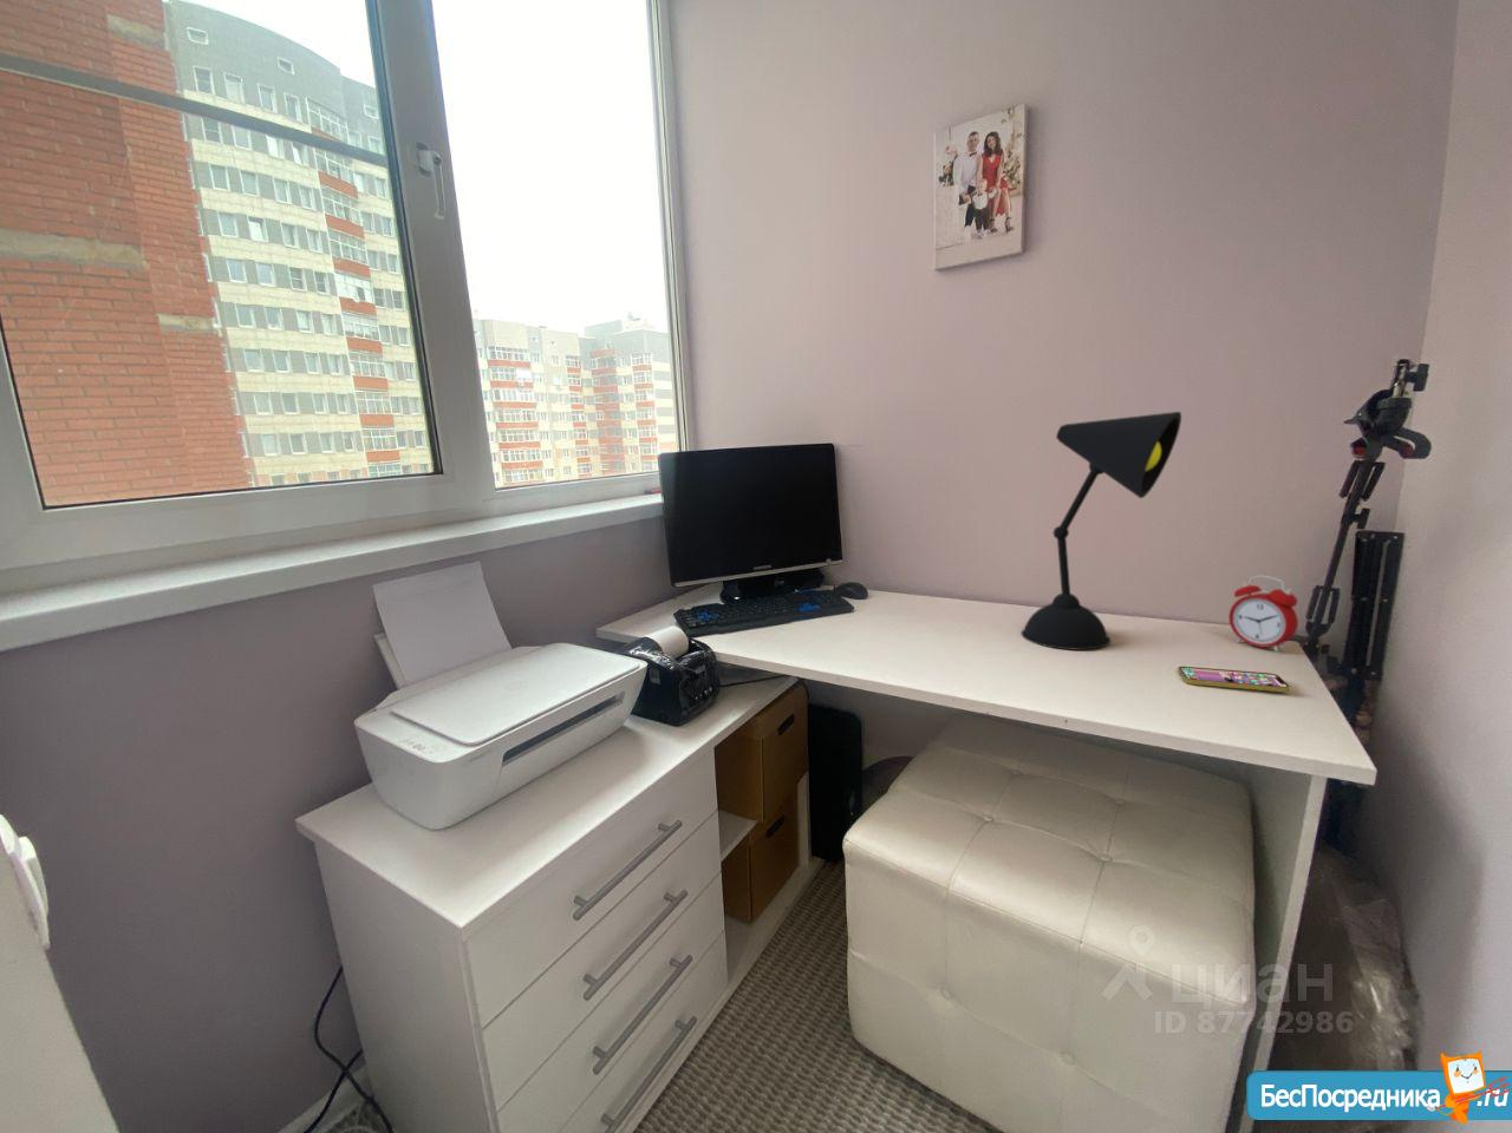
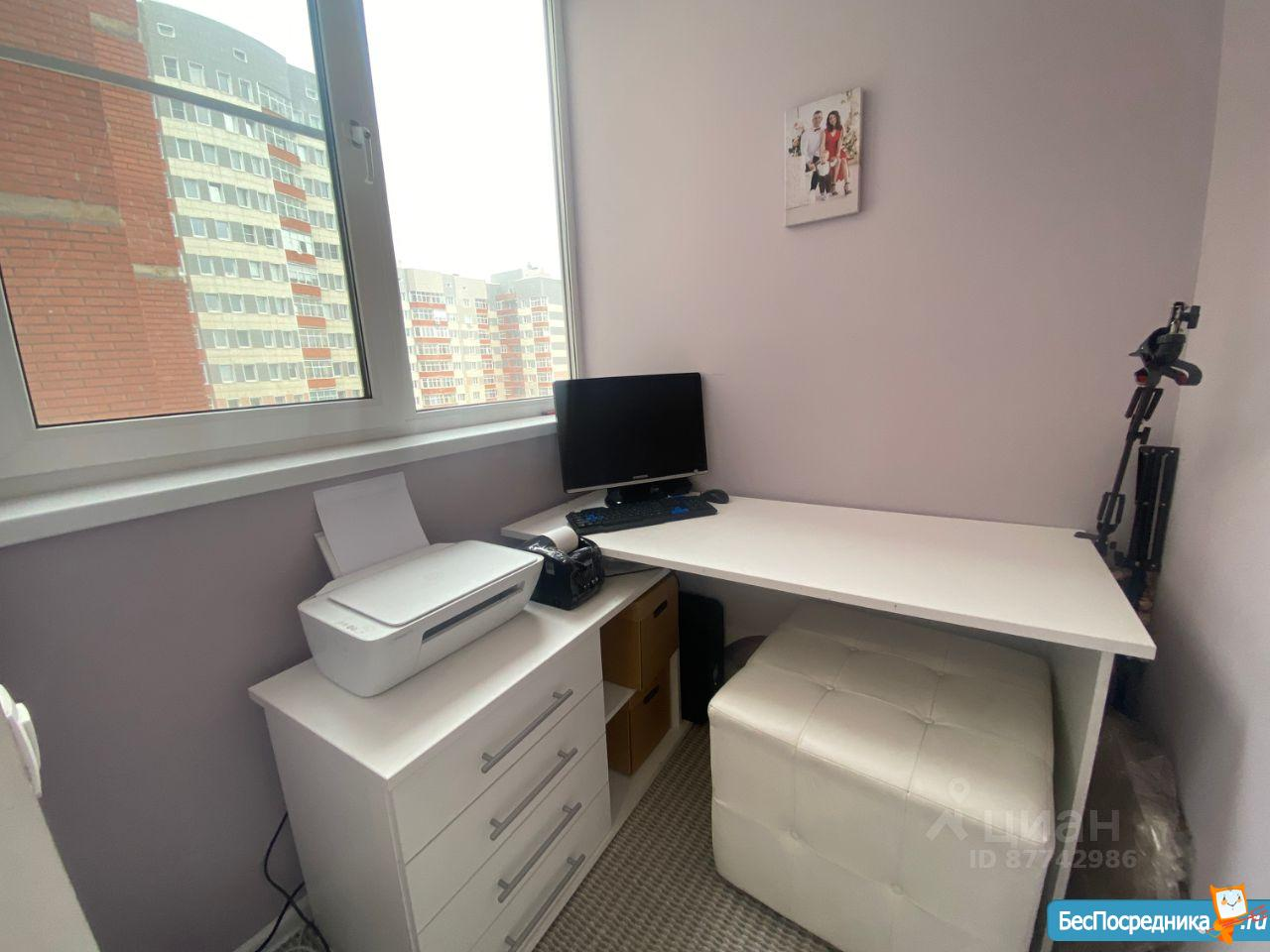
- alarm clock (1263, 612)
- desk lamp (1075, 514)
- smartphone (1230, 678)
